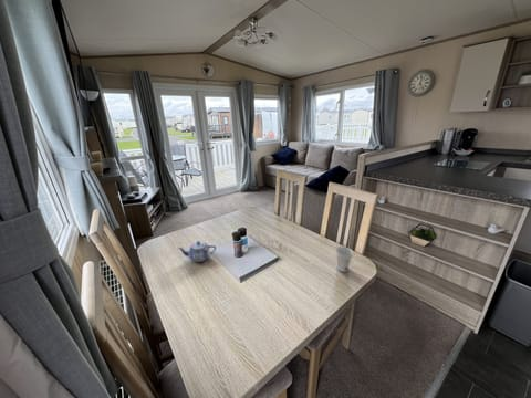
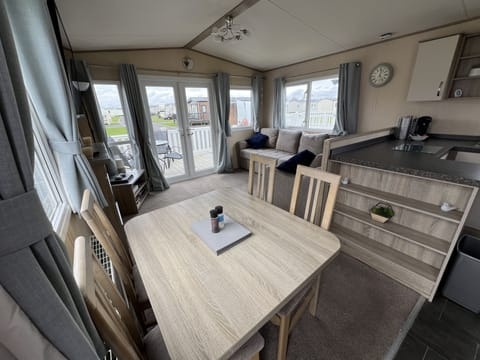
- teapot (197, 250)
- cup (343, 259)
